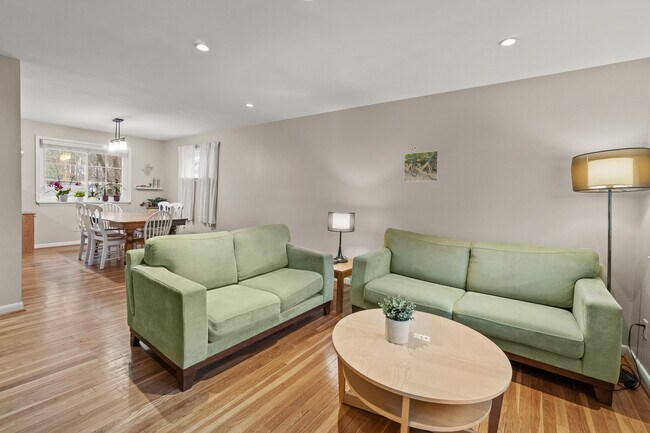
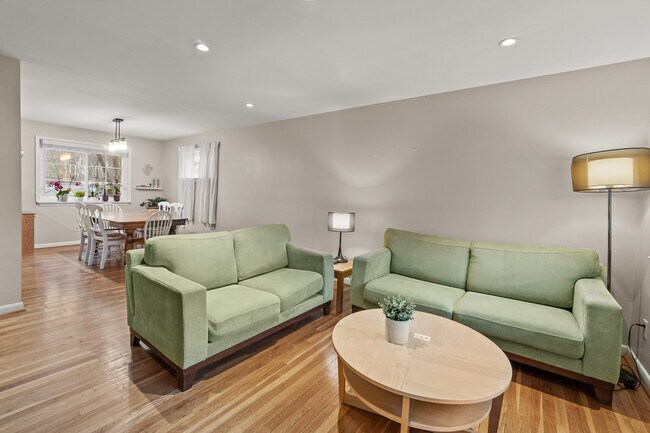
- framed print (420, 167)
